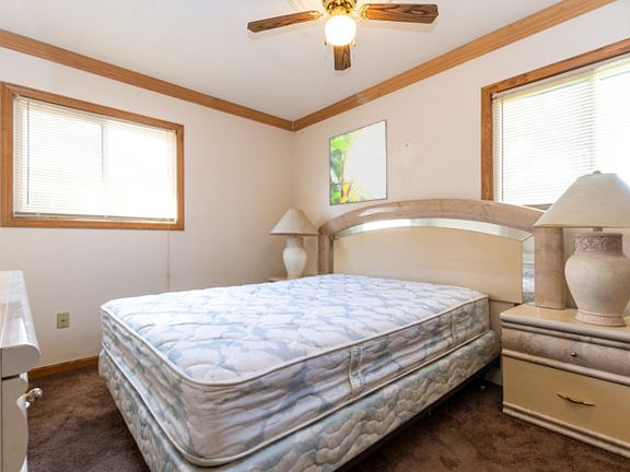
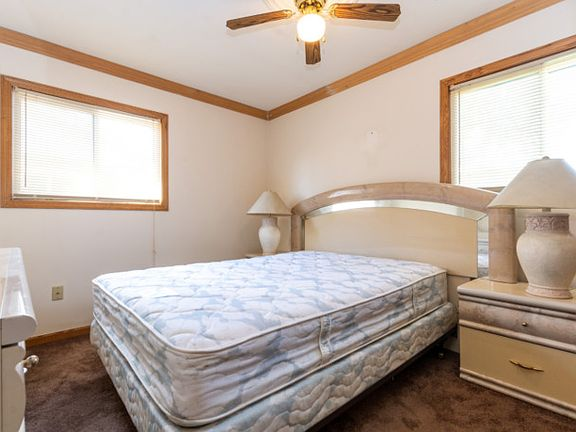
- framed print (355, 166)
